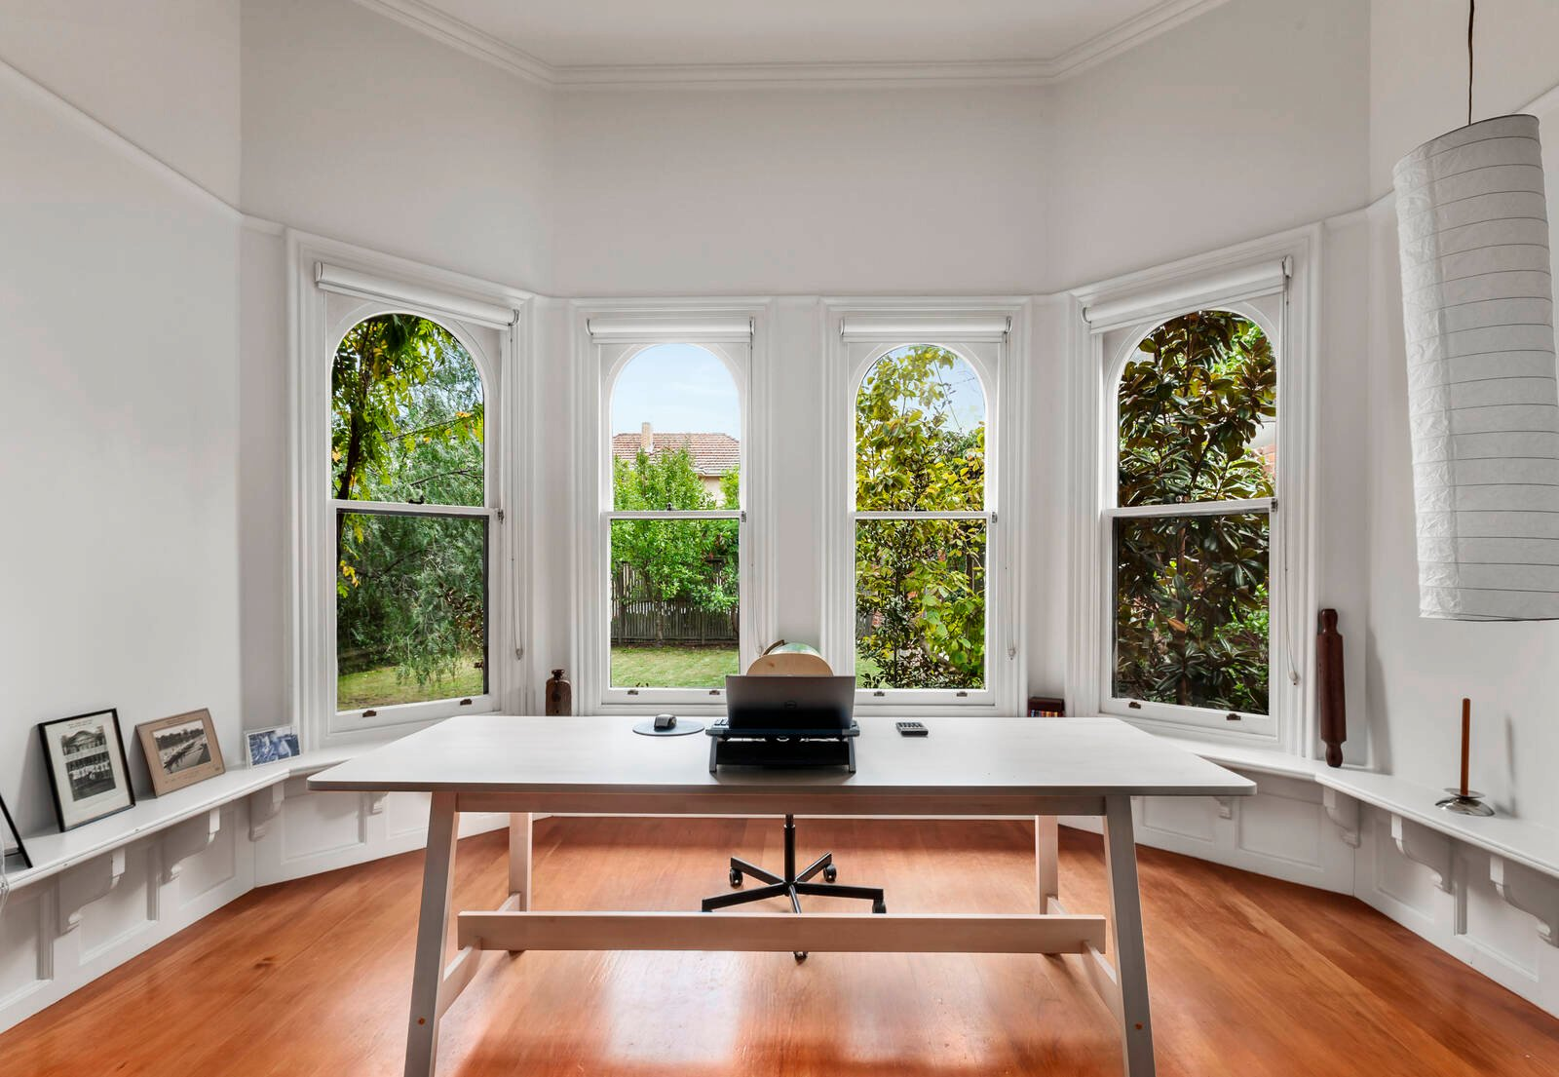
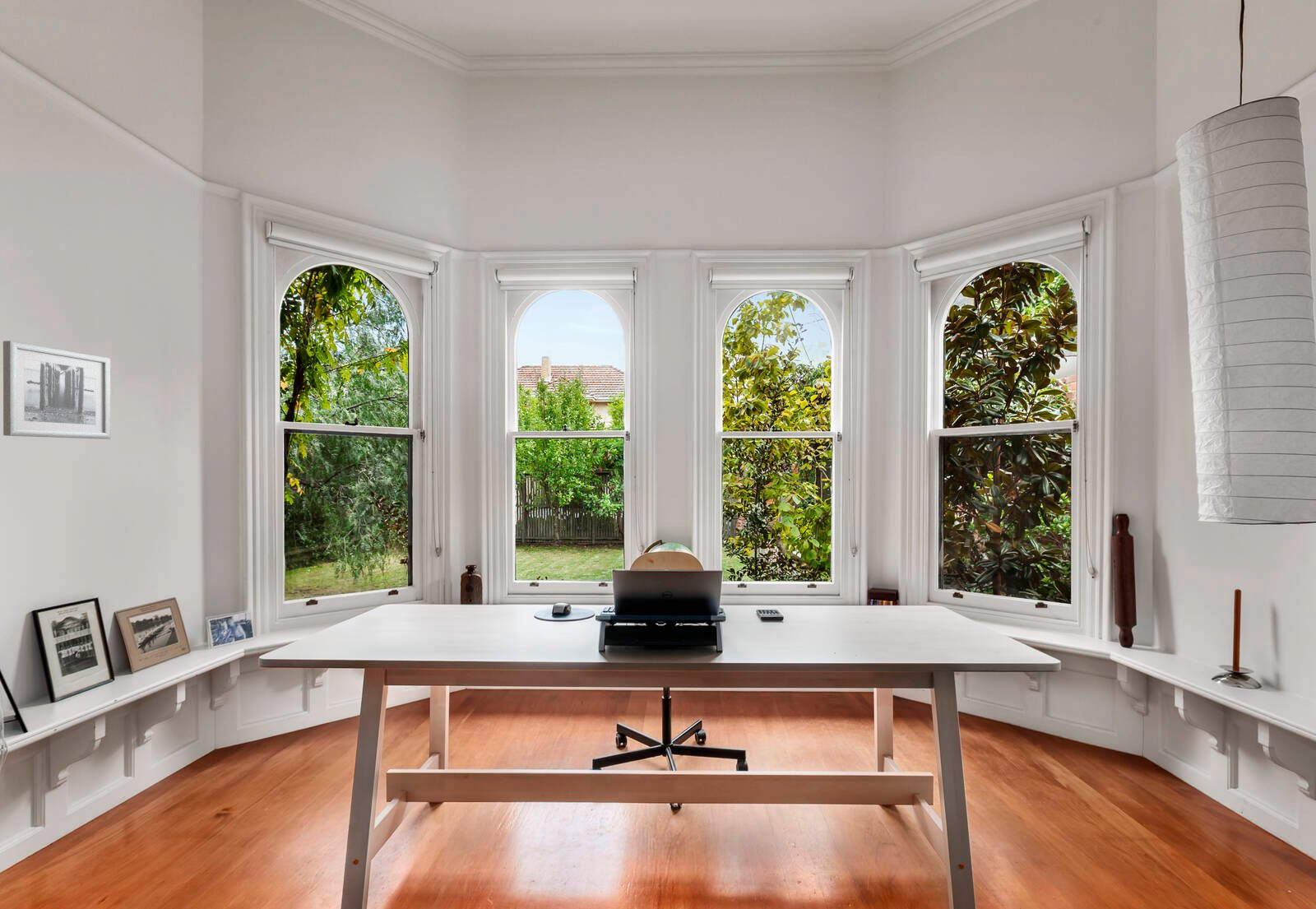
+ wall art (61, 393)
